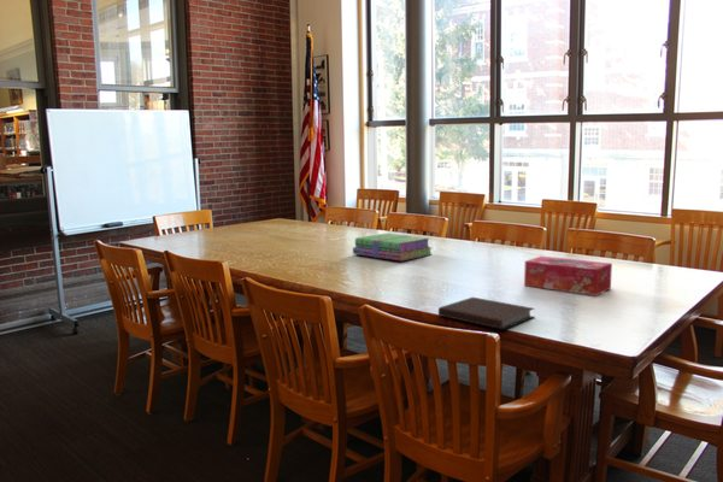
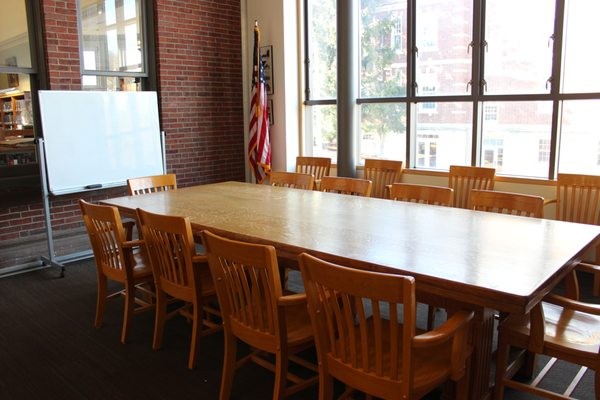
- stack of books (392, 246)
- notebook (486, 312)
- tissue box (566, 274)
